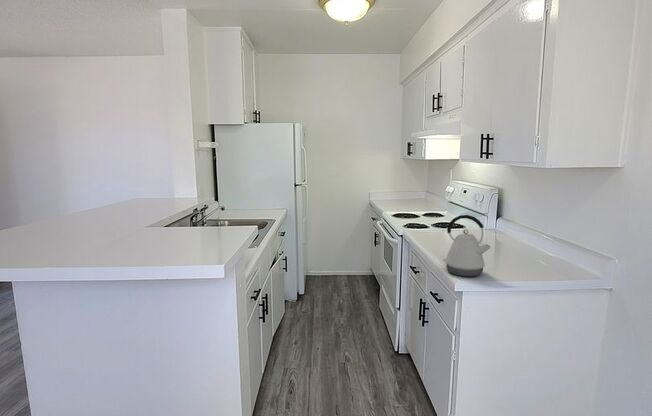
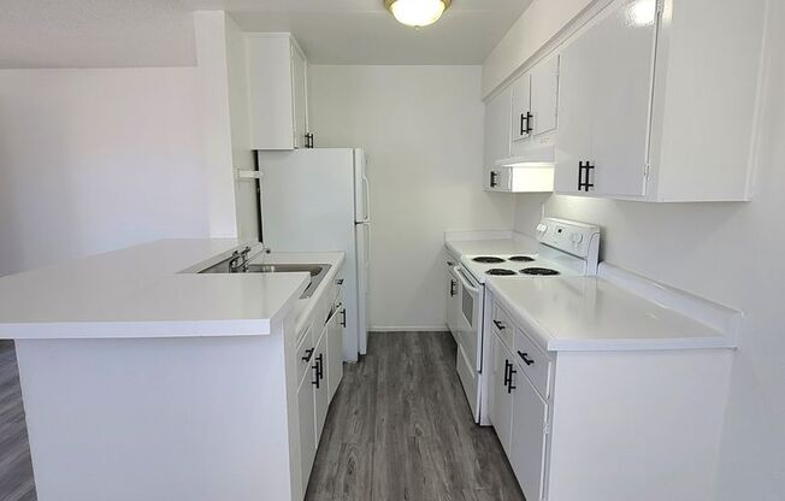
- kettle (466, 244)
